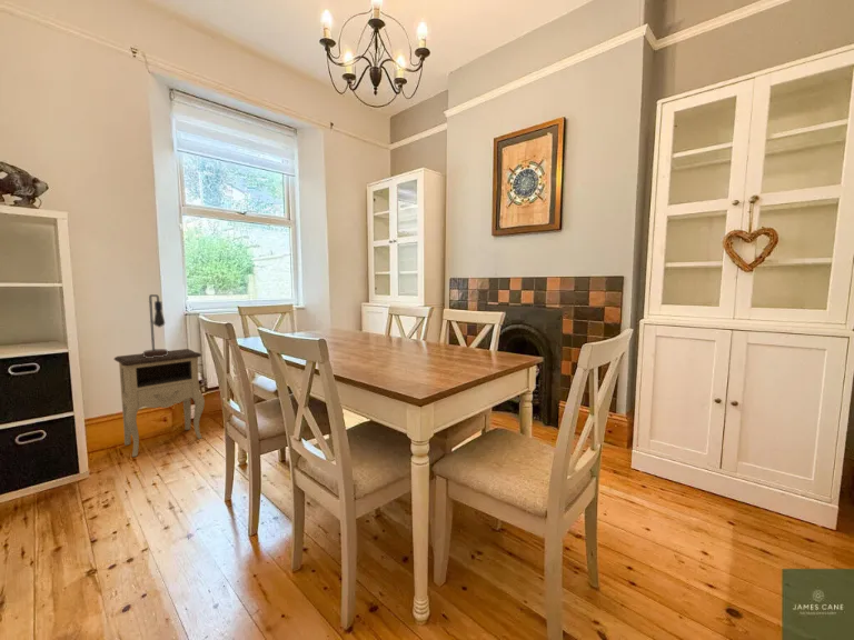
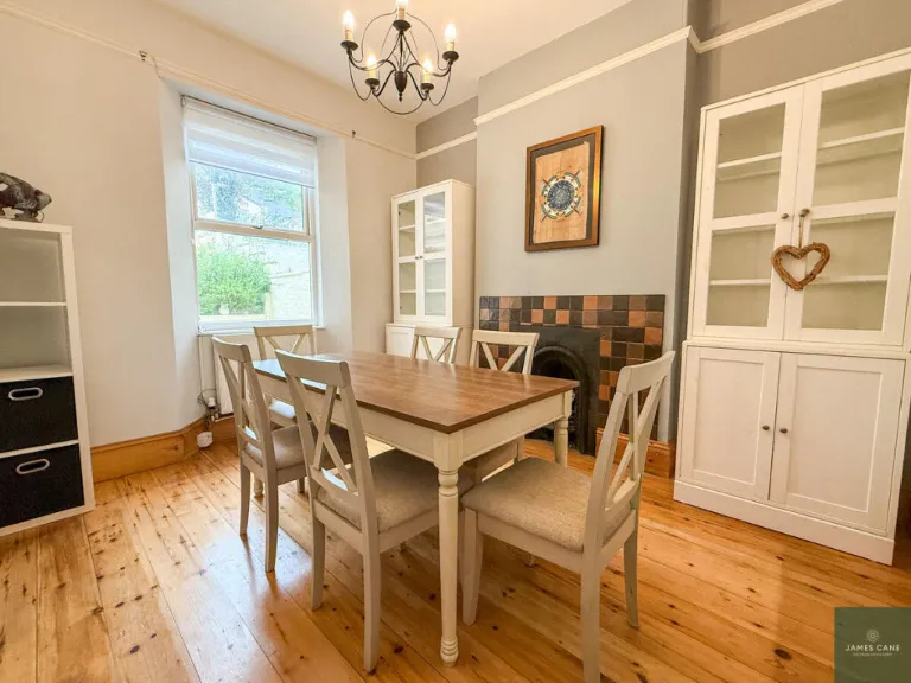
- table lamp (156, 324)
- nightstand (161, 398)
